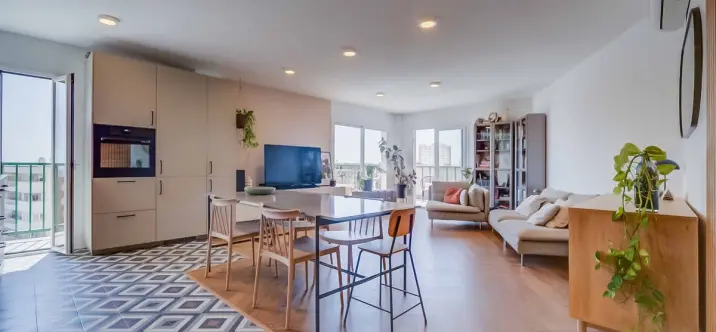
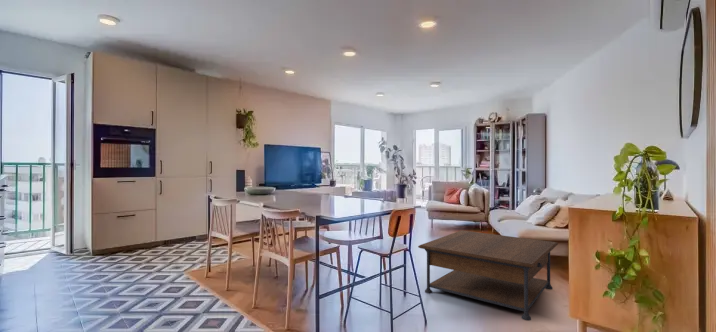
+ coffee table (489, 266)
